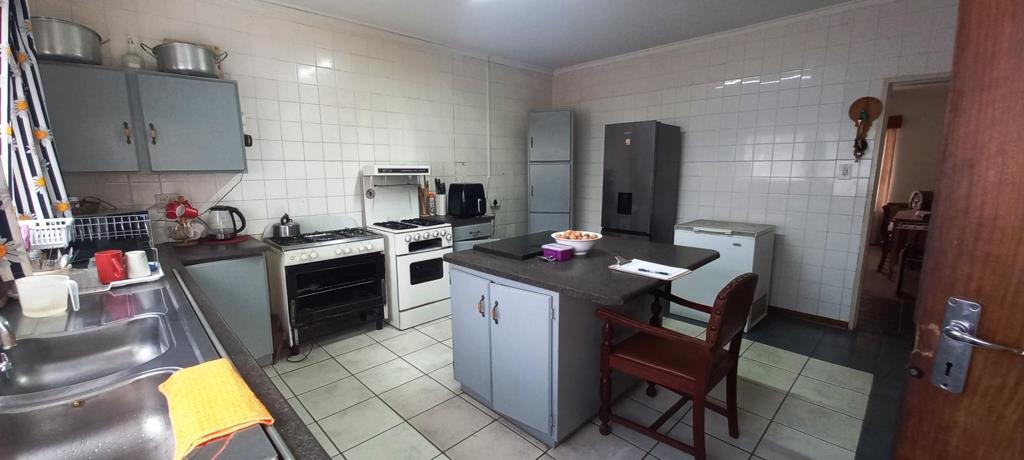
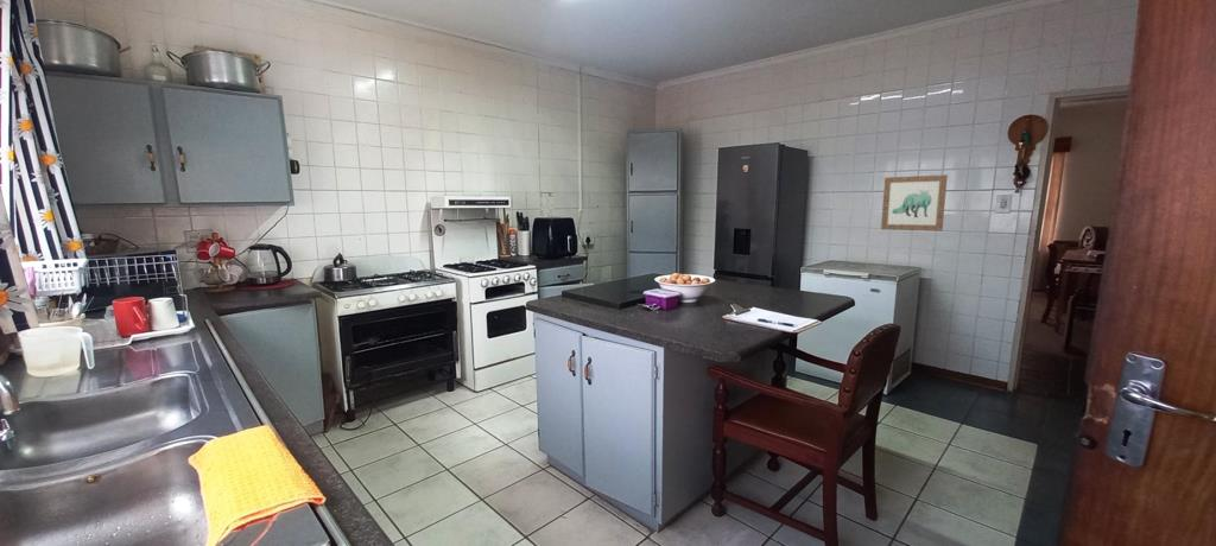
+ wall art (912, 203)
